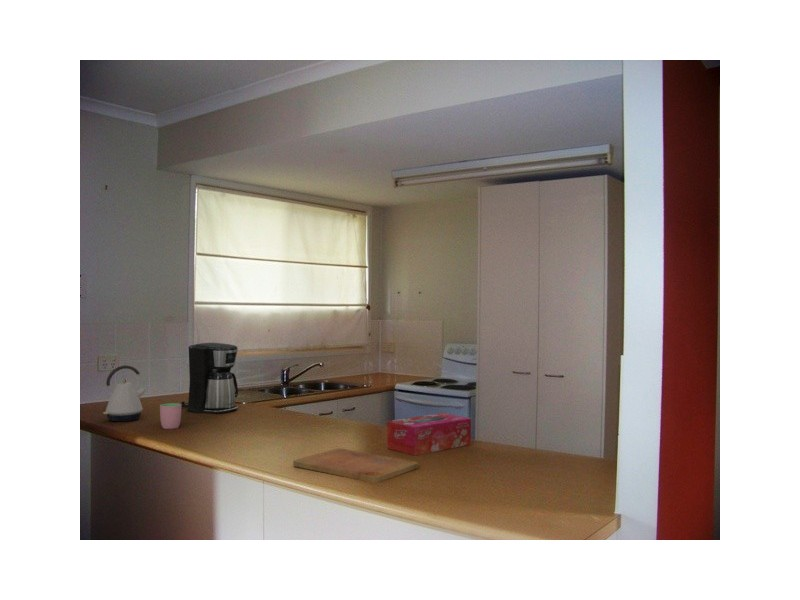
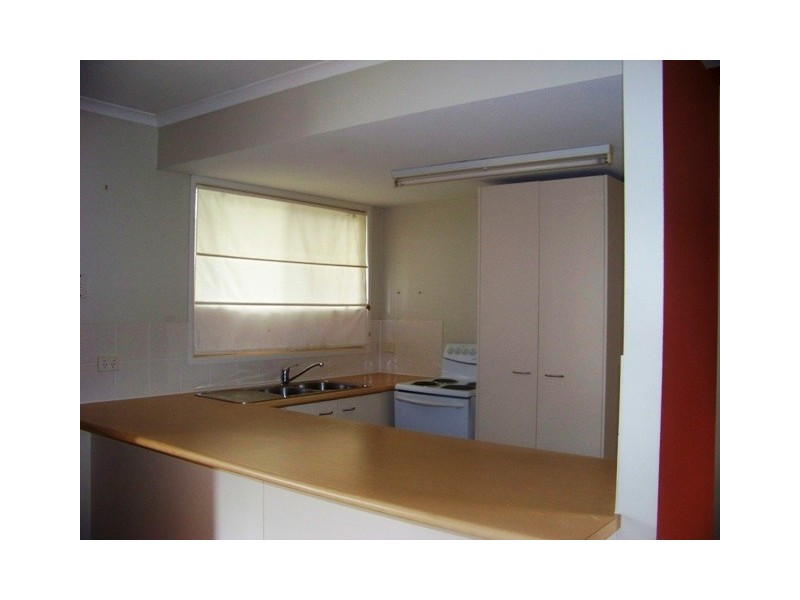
- cup (169, 415)
- cutting board (355, 464)
- kettle (125, 392)
- coffee maker (211, 376)
- tissue box (429, 432)
